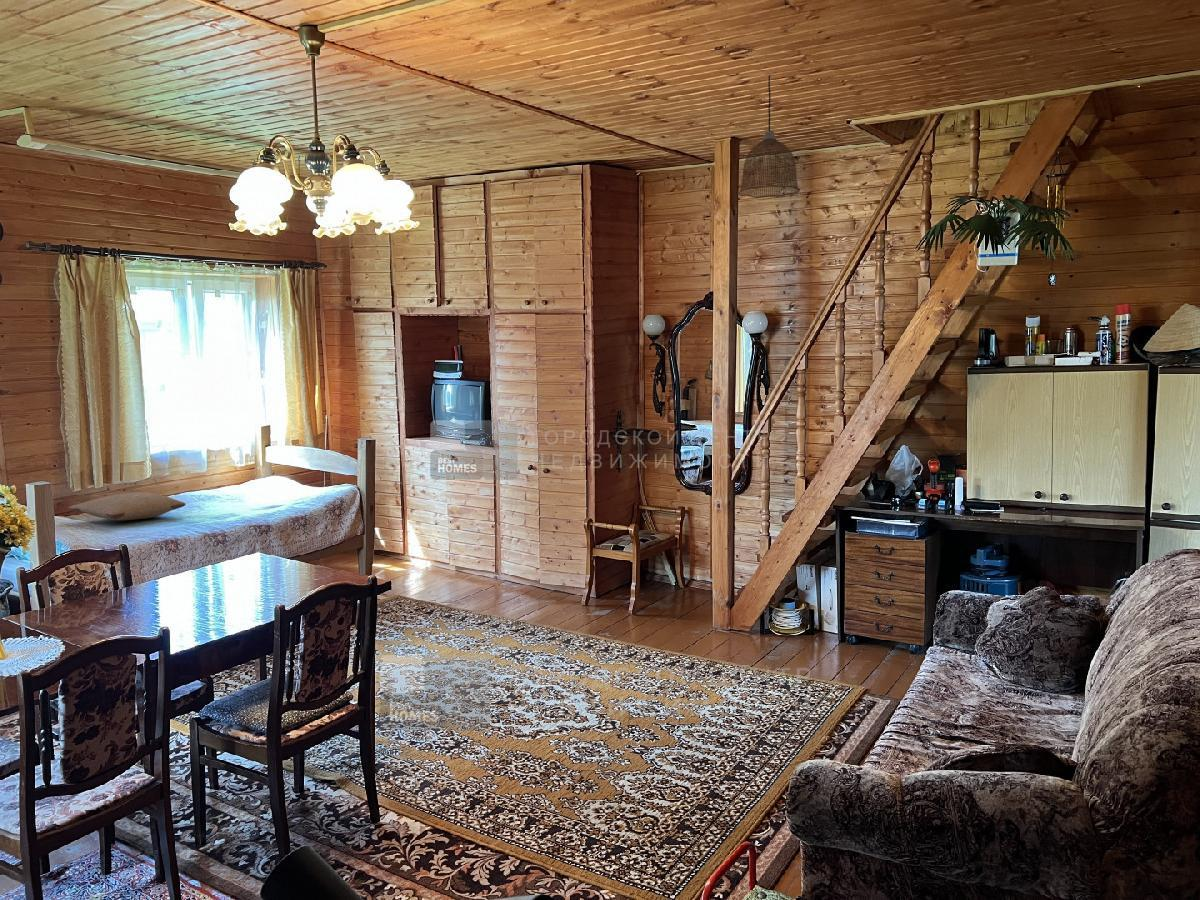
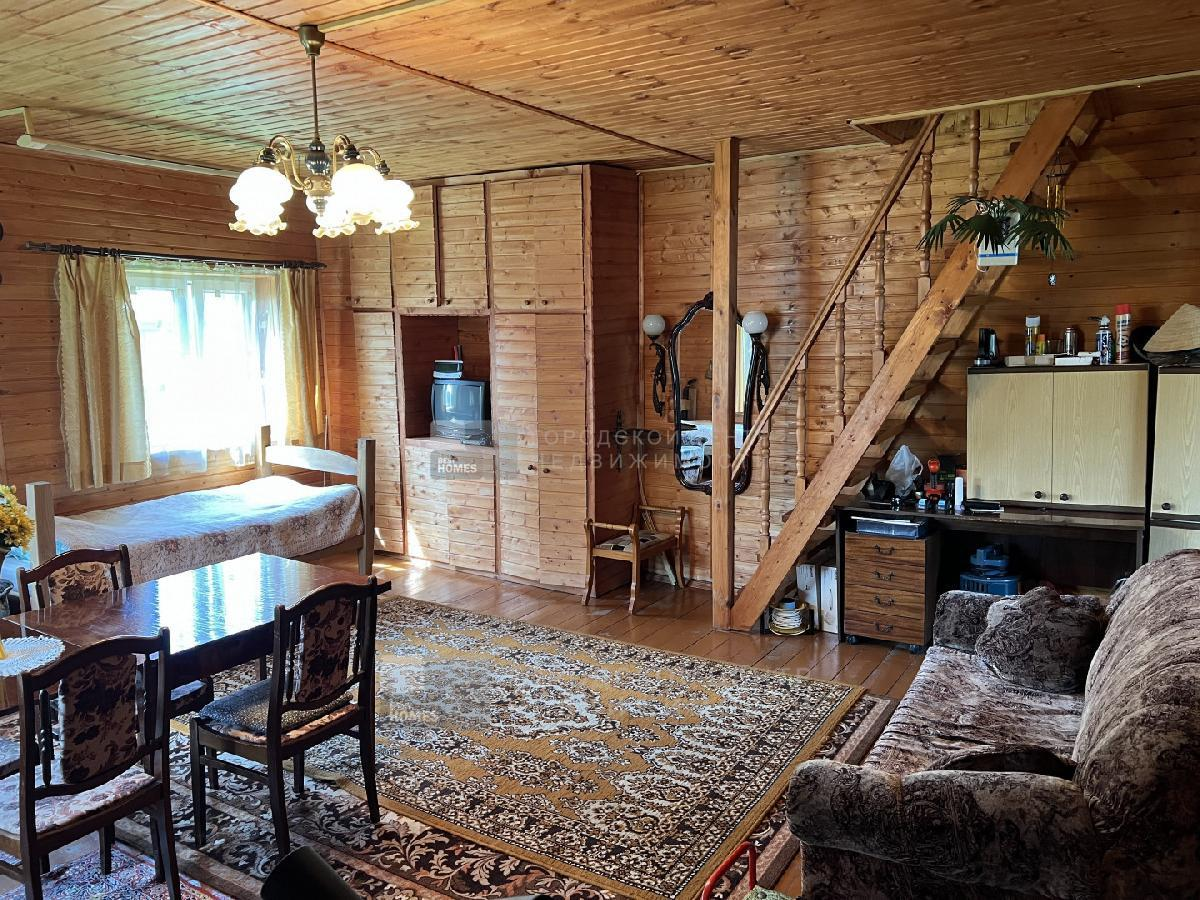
- pillow (127, 506)
- pendant lamp (769, 134)
